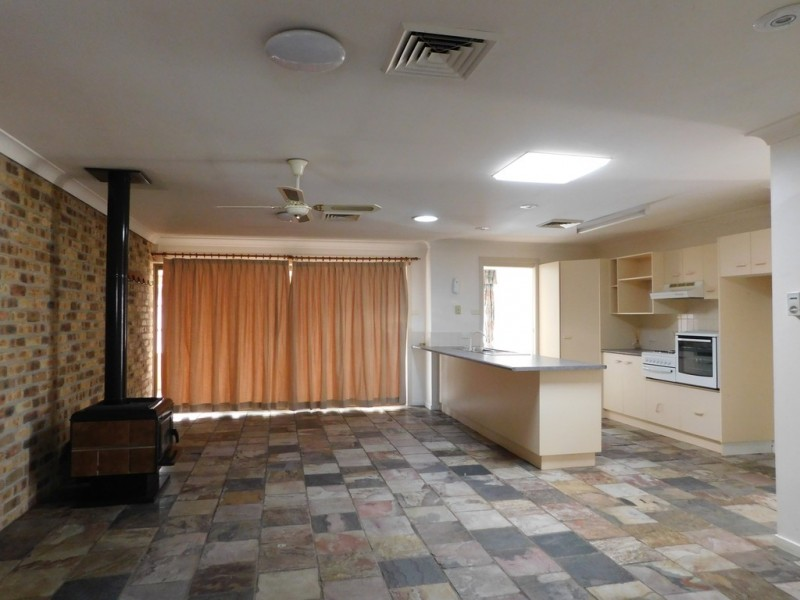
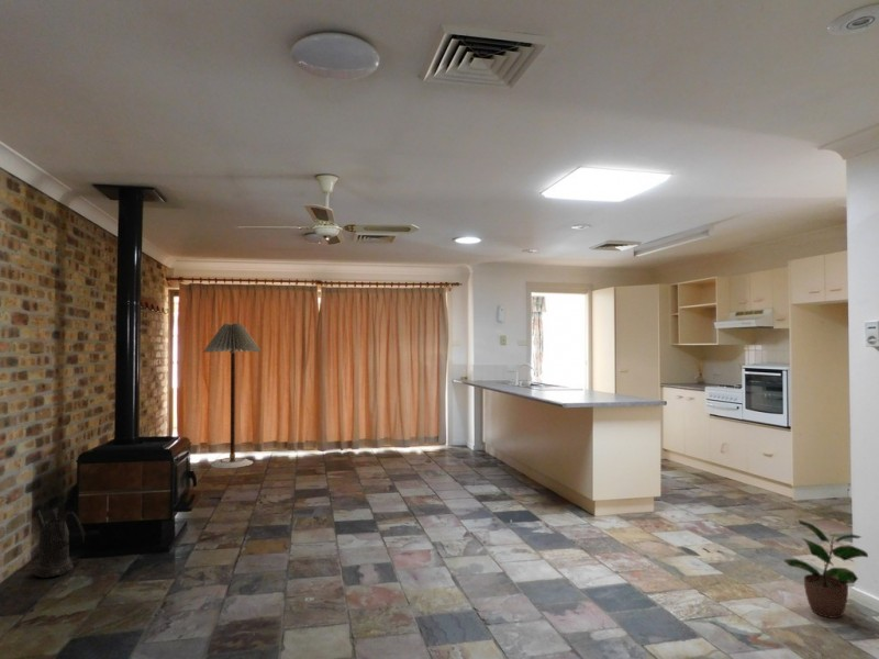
+ watering can (59, 541)
+ potted plant (828, 569)
+ floor lamp (232, 393)
